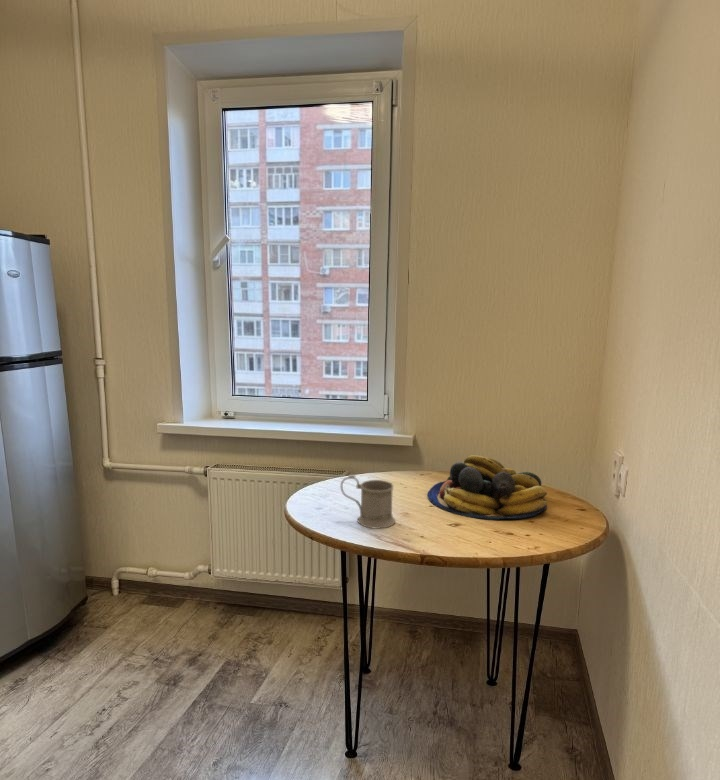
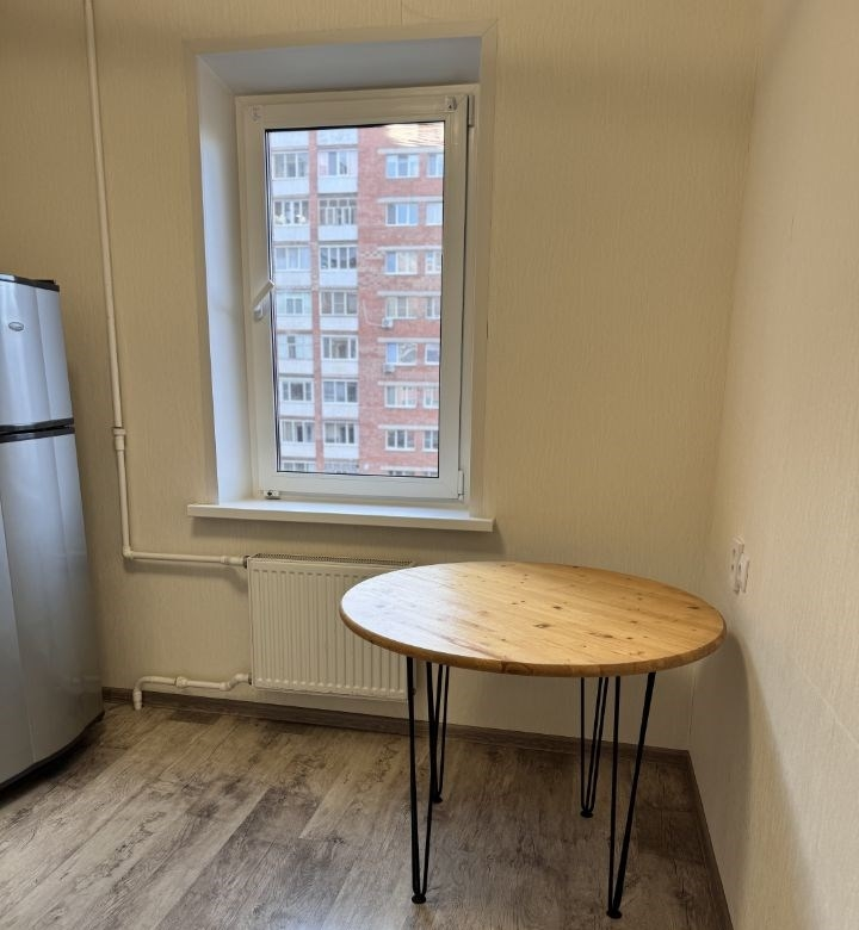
- mug (367, 498)
- fruit bowl (486, 478)
